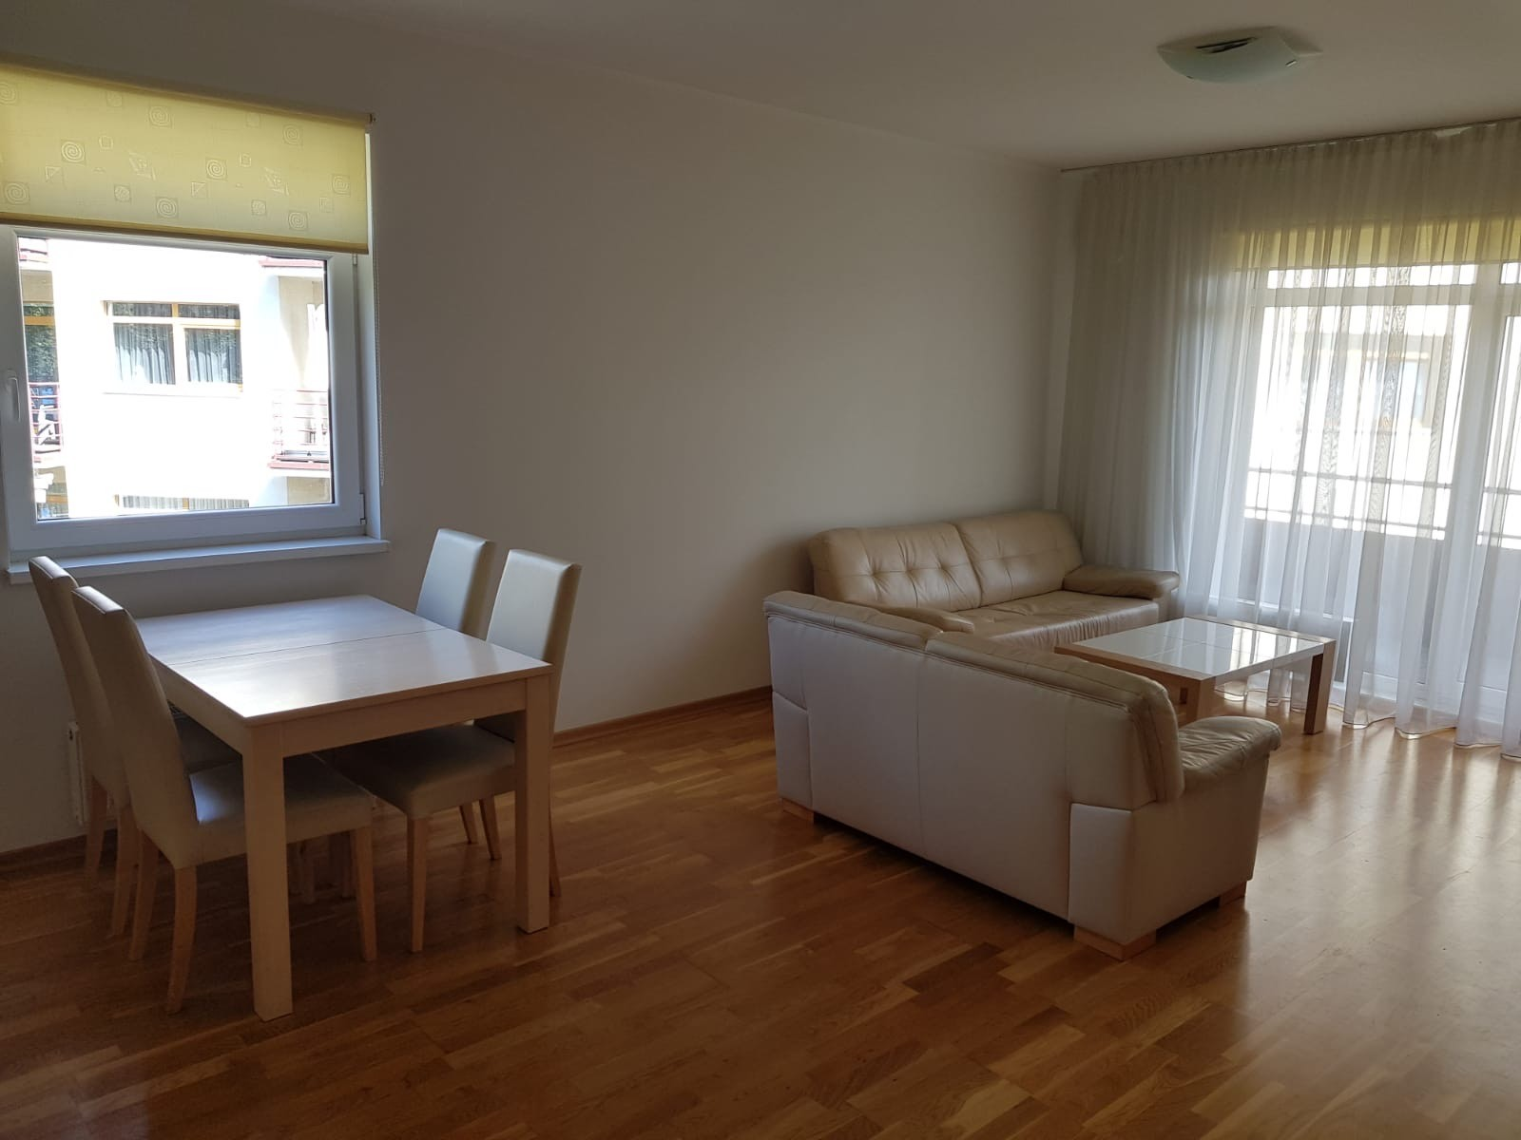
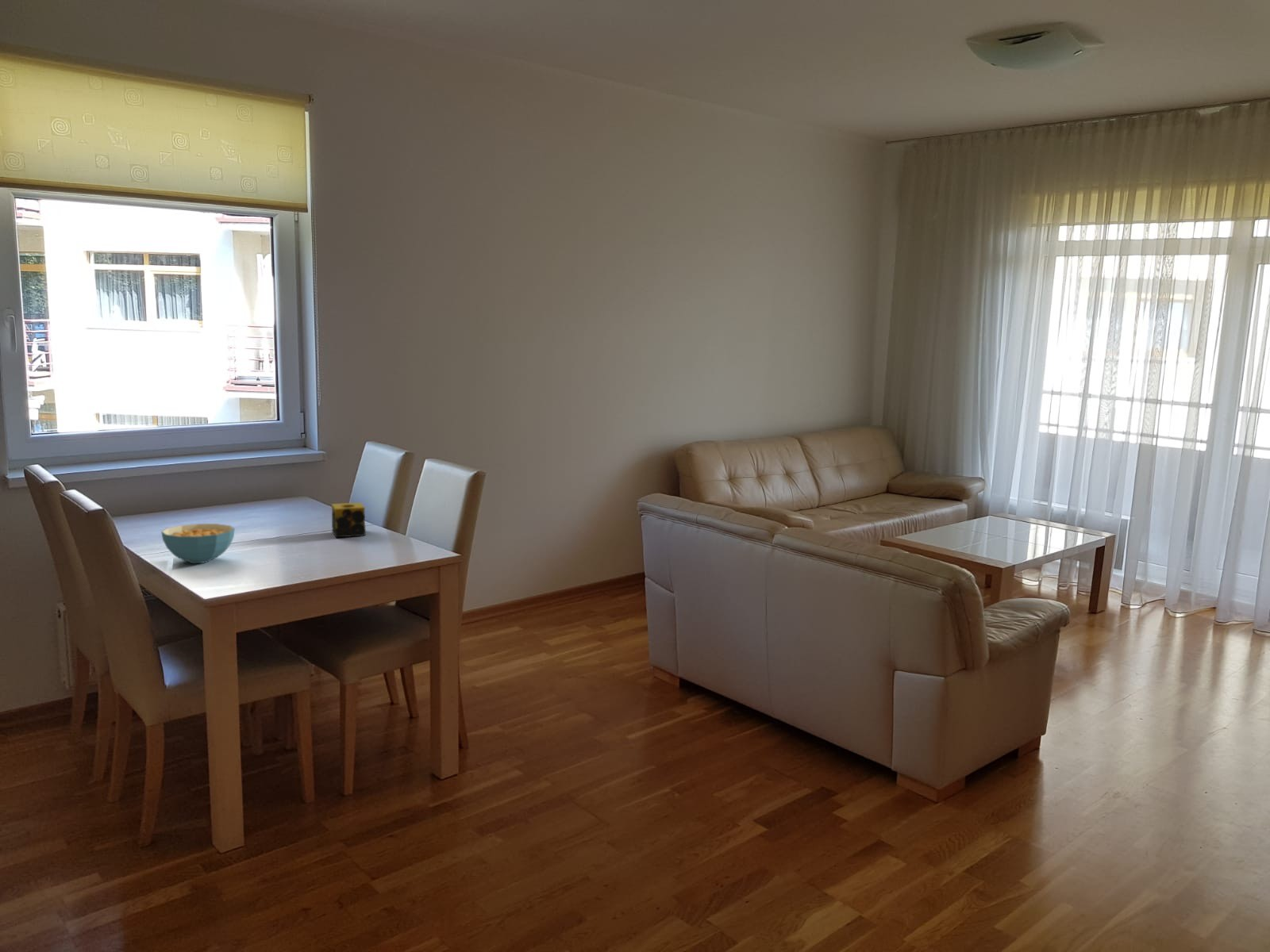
+ cereal bowl (198, 546)
+ candle (348, 520)
